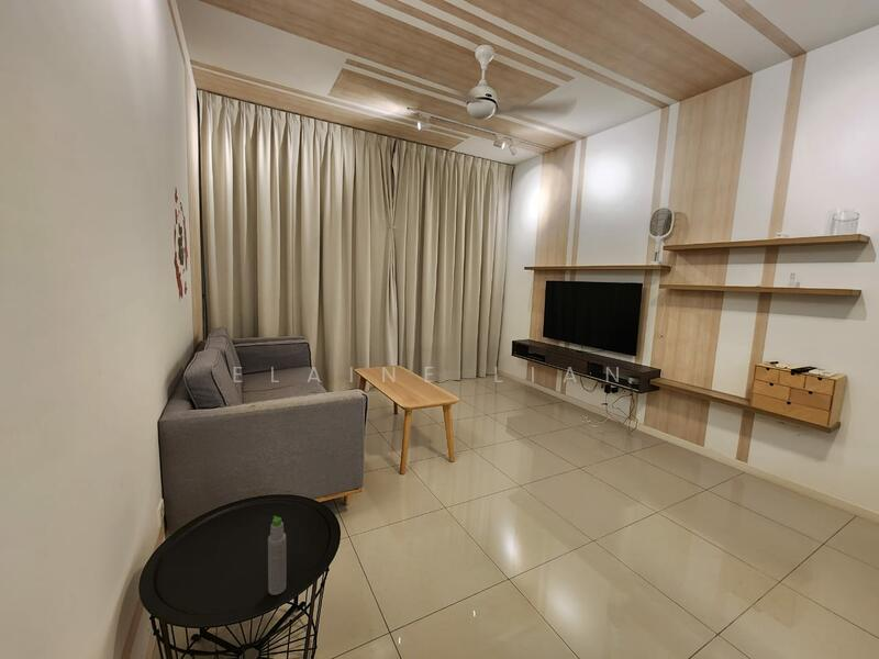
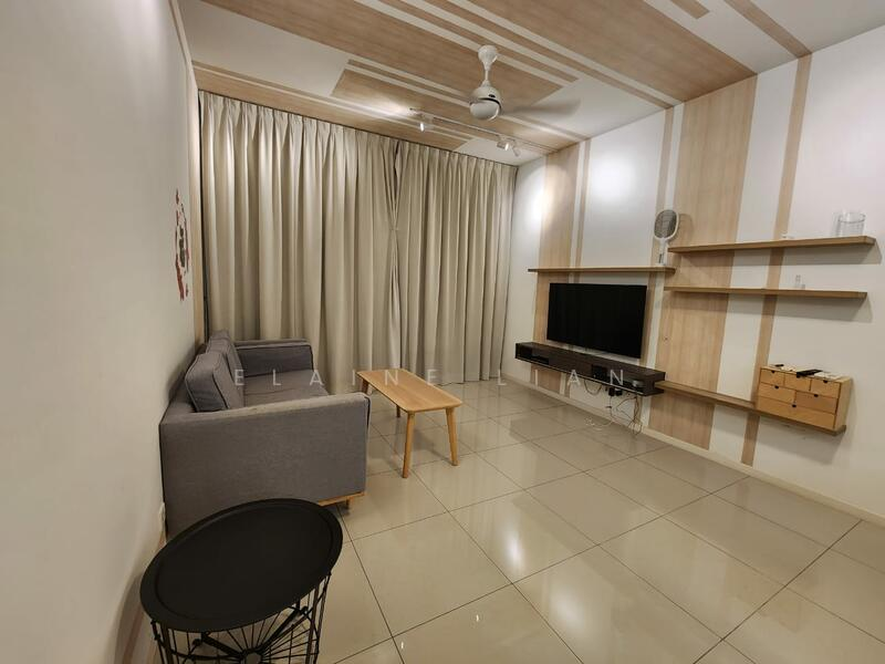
- bottle (277, 554)
